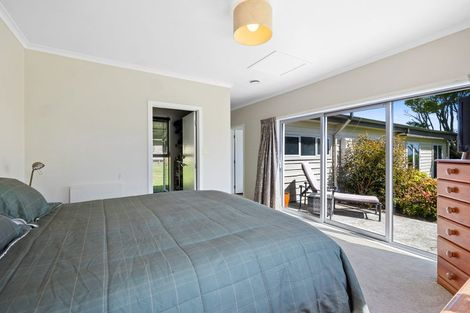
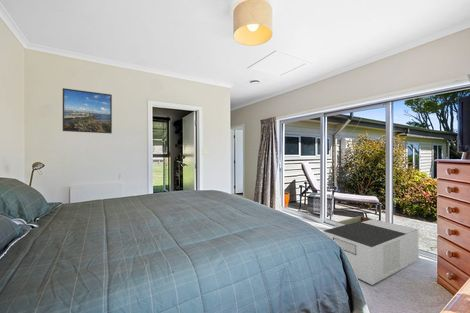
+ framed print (88, 111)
+ architectural model (371, 240)
